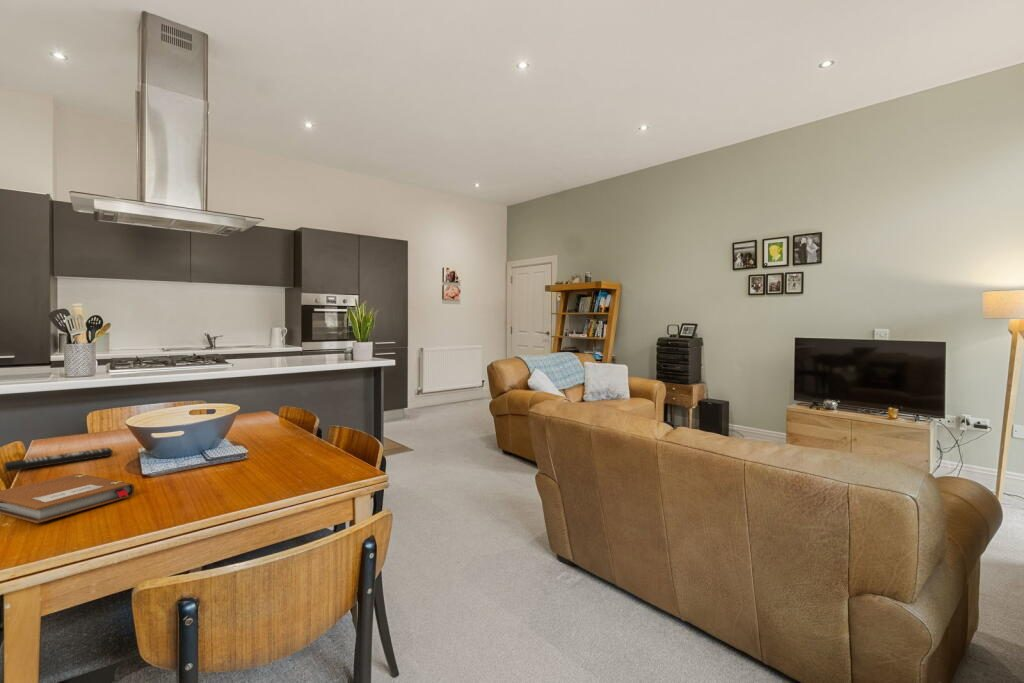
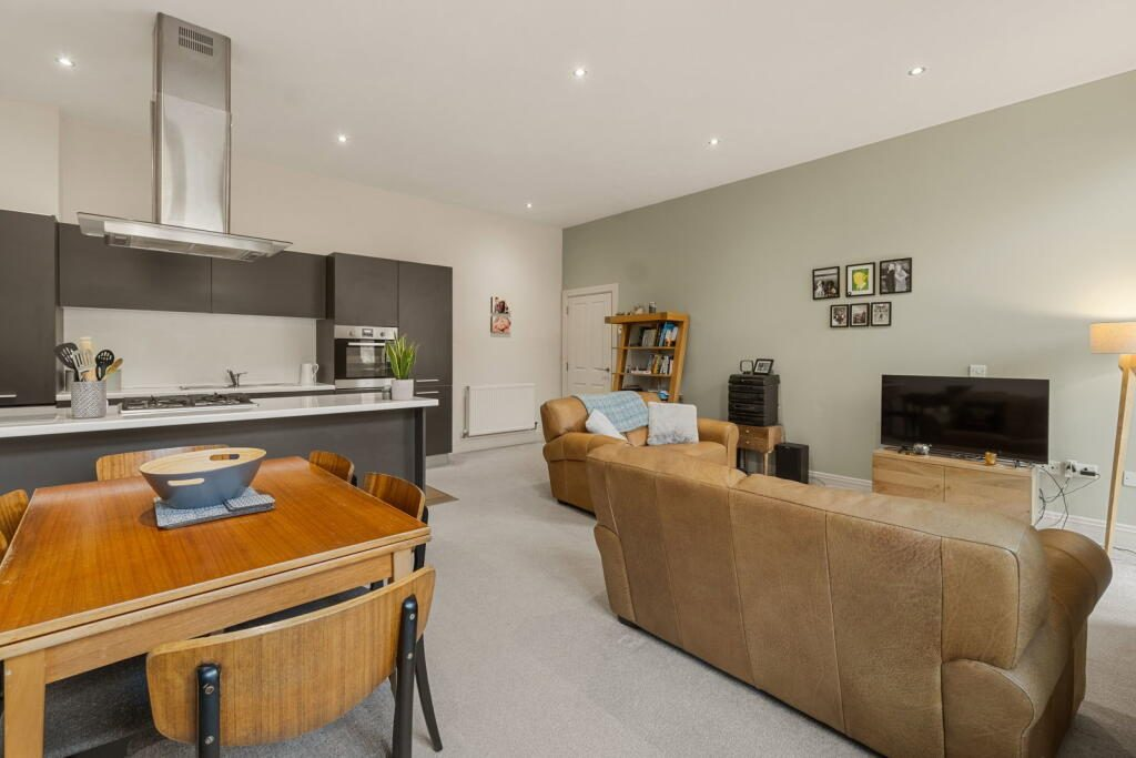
- remote control (61, 458)
- notebook (63, 495)
